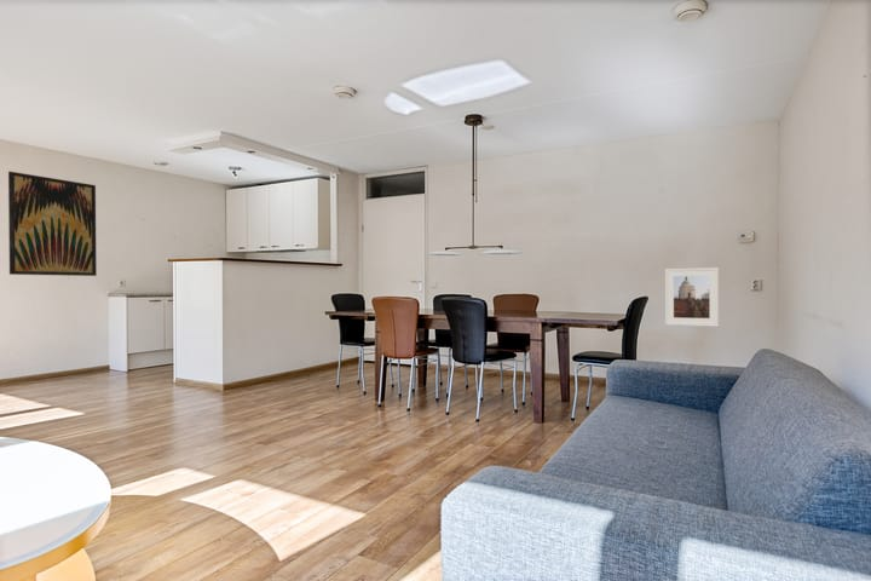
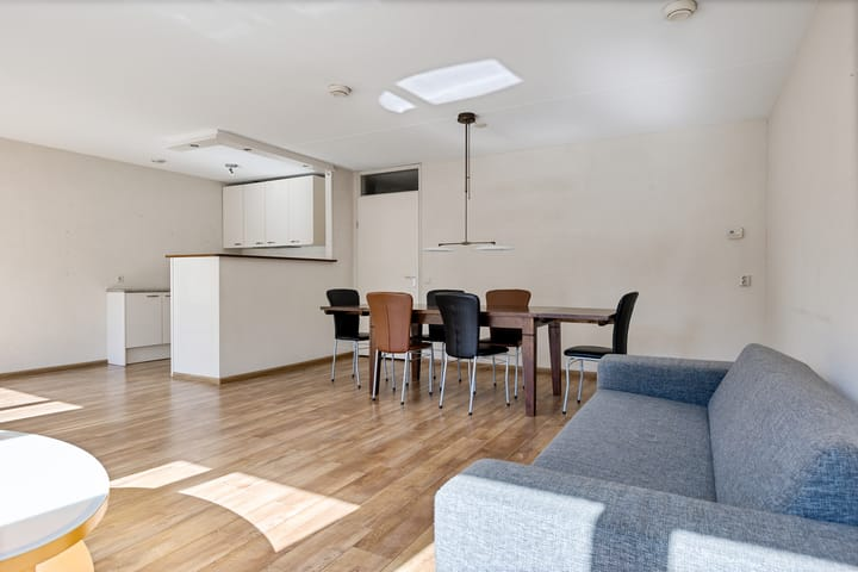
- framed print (691, 297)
- wall art (54, 226)
